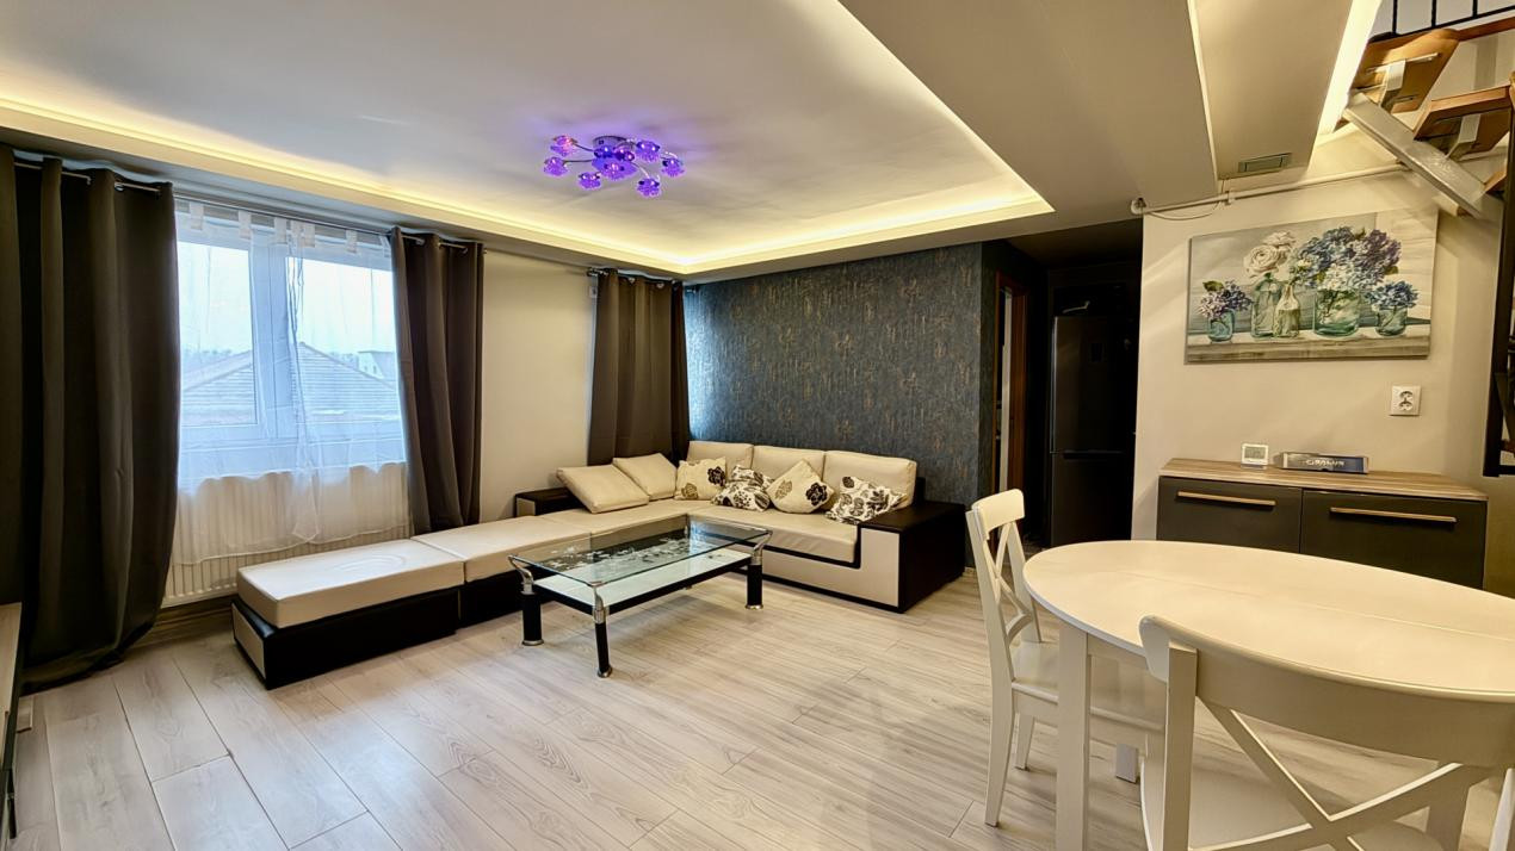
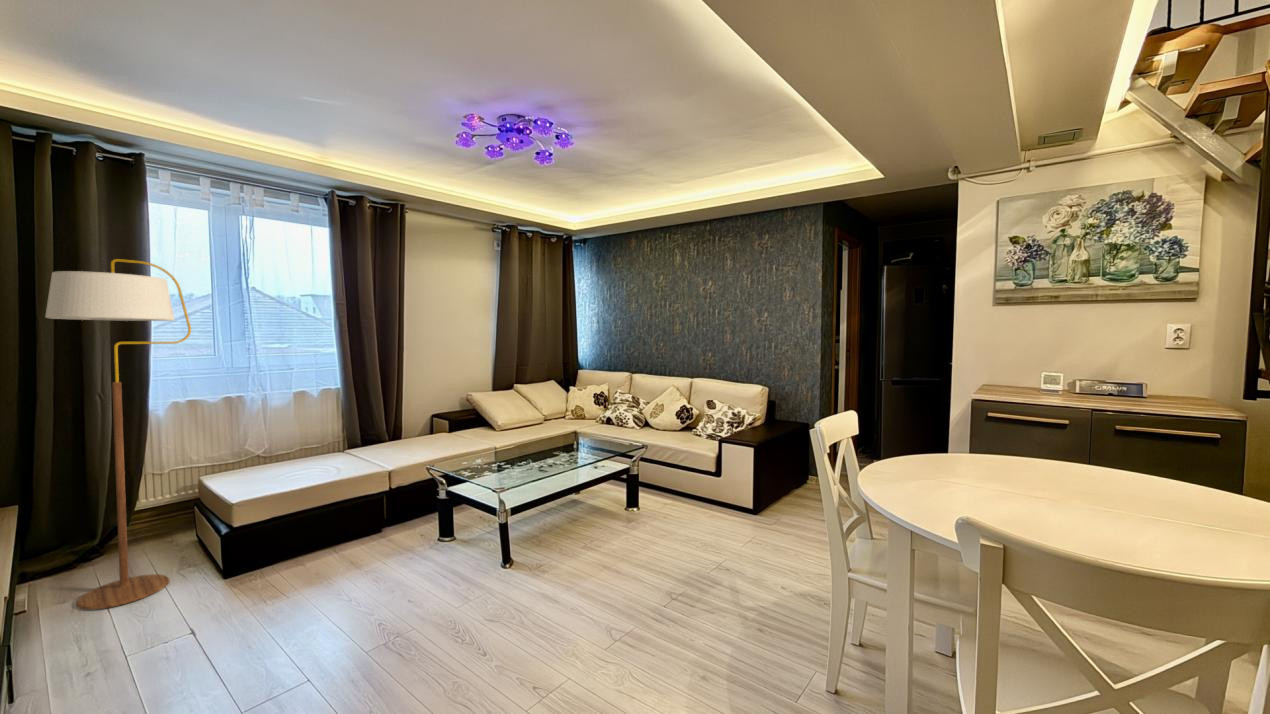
+ floor lamp (122, 426)
